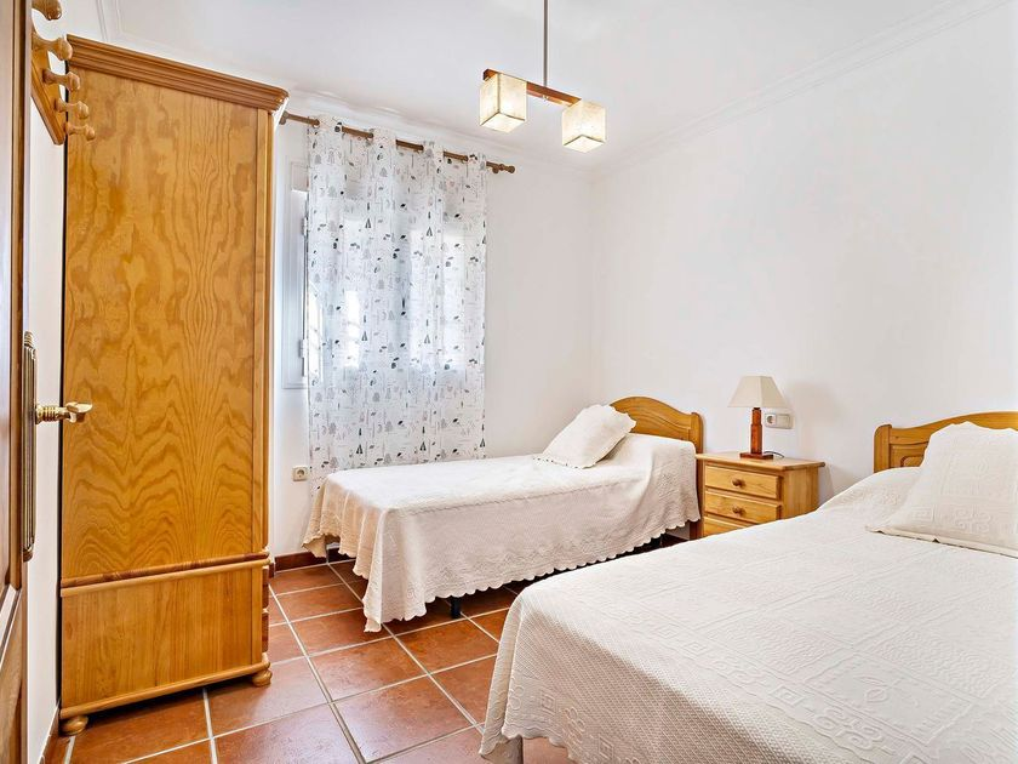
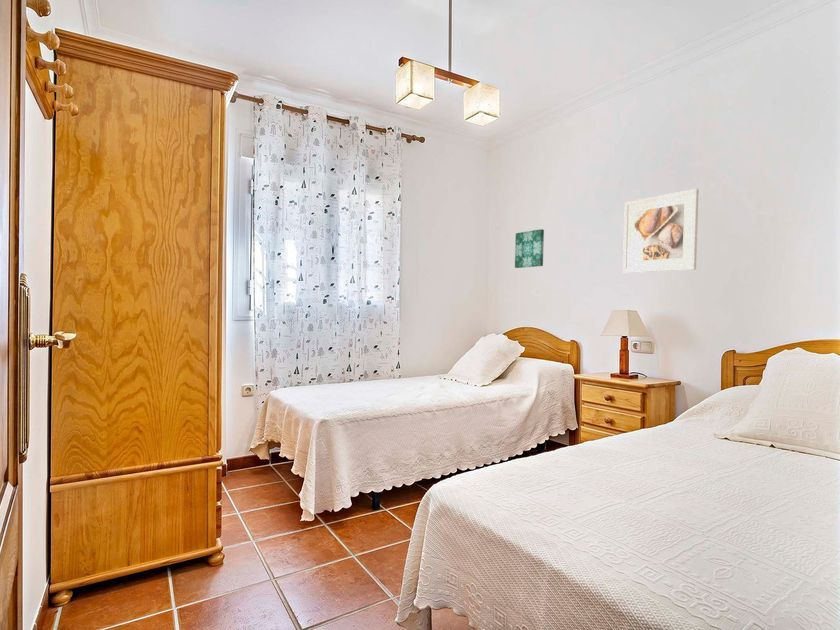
+ wall art (529, 249)
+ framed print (658, 233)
